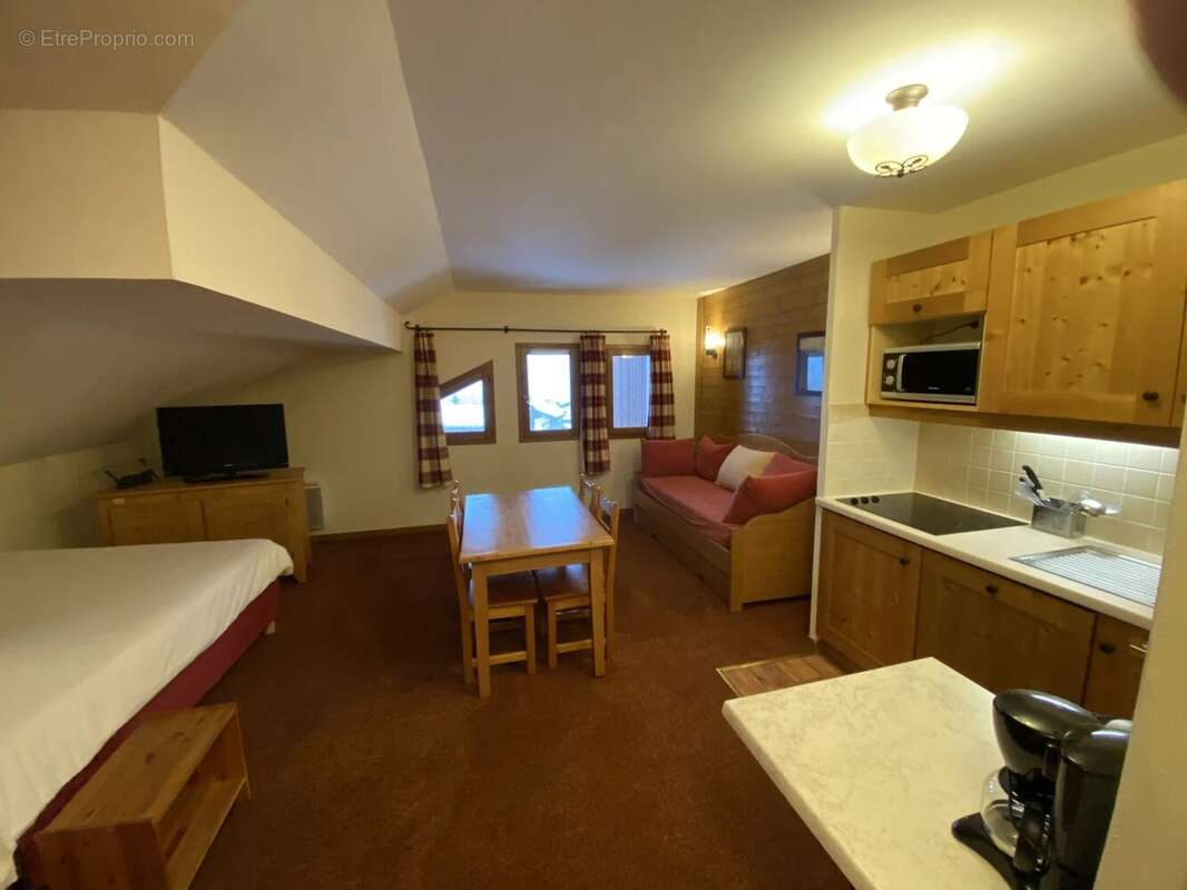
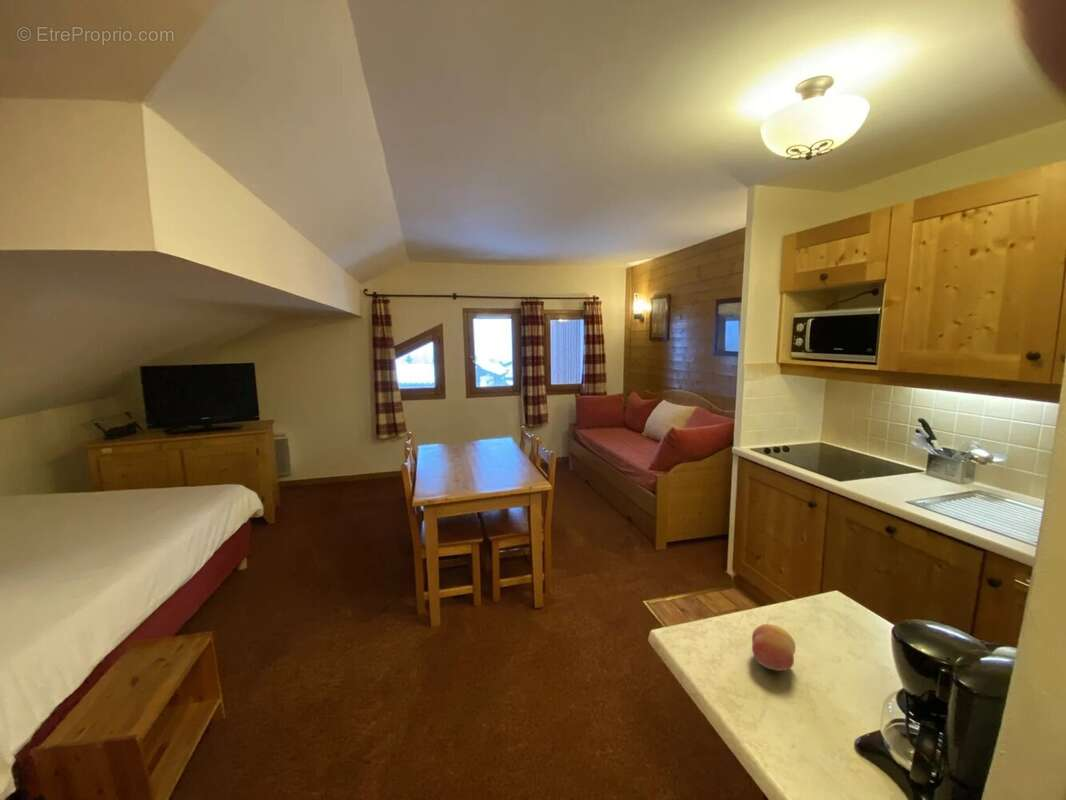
+ fruit (772, 646)
